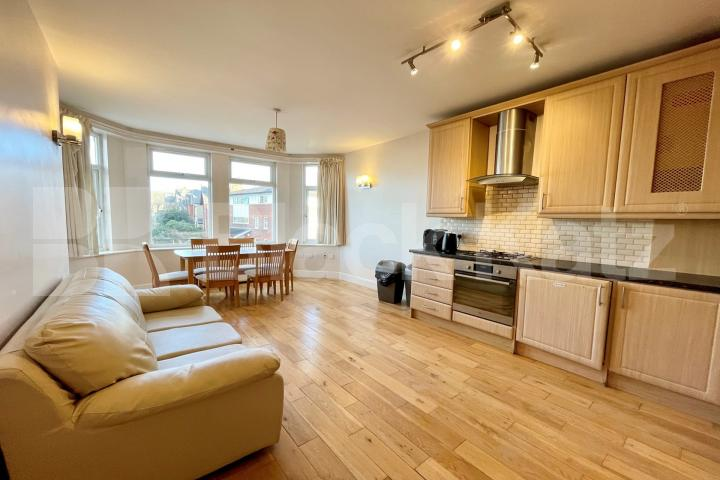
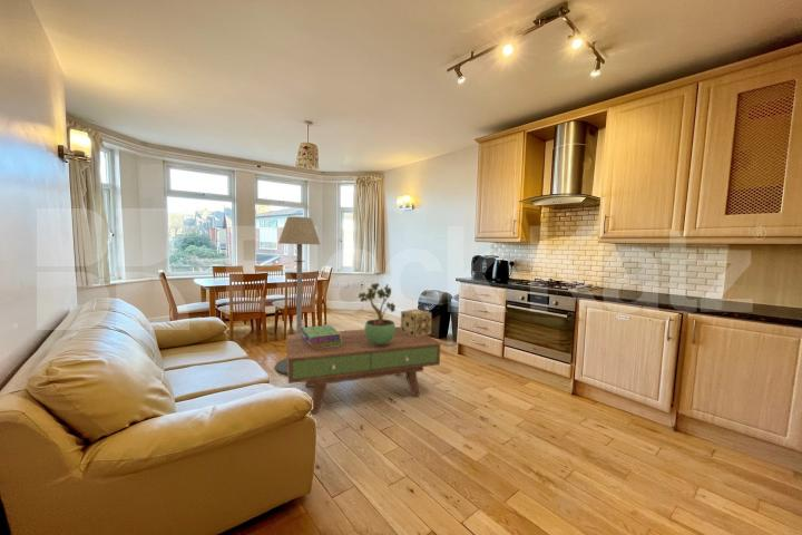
+ floor lamp (299, 293)
+ decorative box (415, 322)
+ potted plant (379, 313)
+ coffee table (361, 364)
+ stack of books (321, 335)
